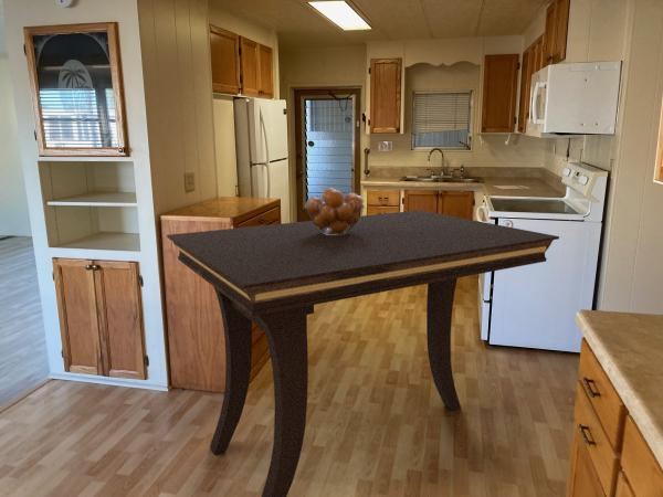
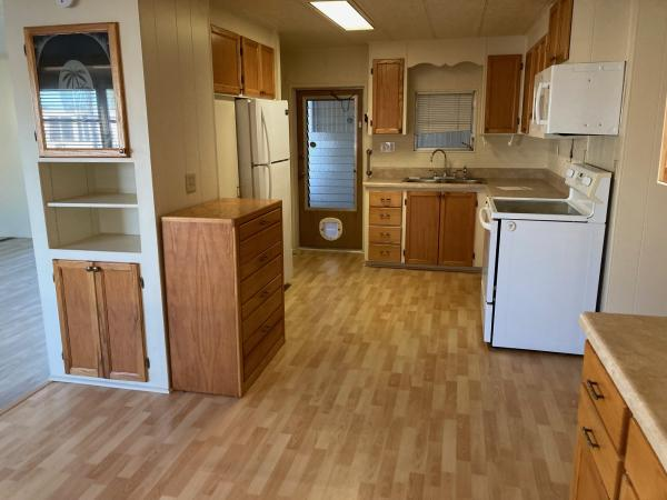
- fruit basket (335, 210)
- dining table (351, 297)
